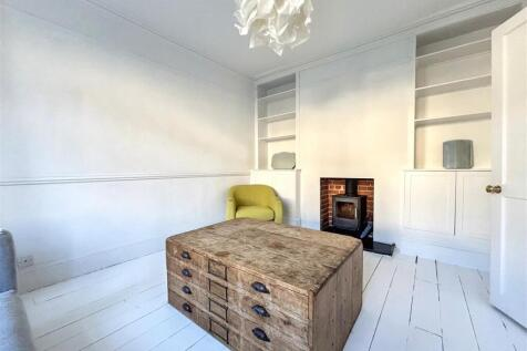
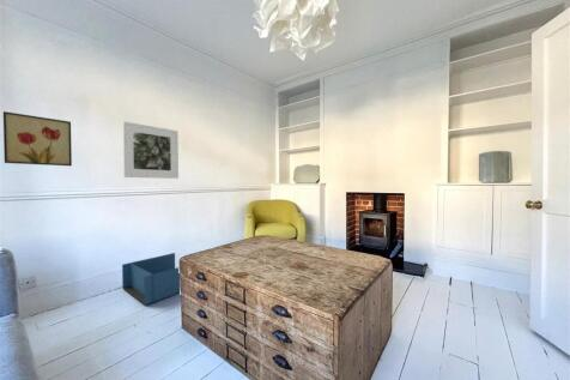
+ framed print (152, 152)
+ wall art (40, 140)
+ storage bin (162, 275)
